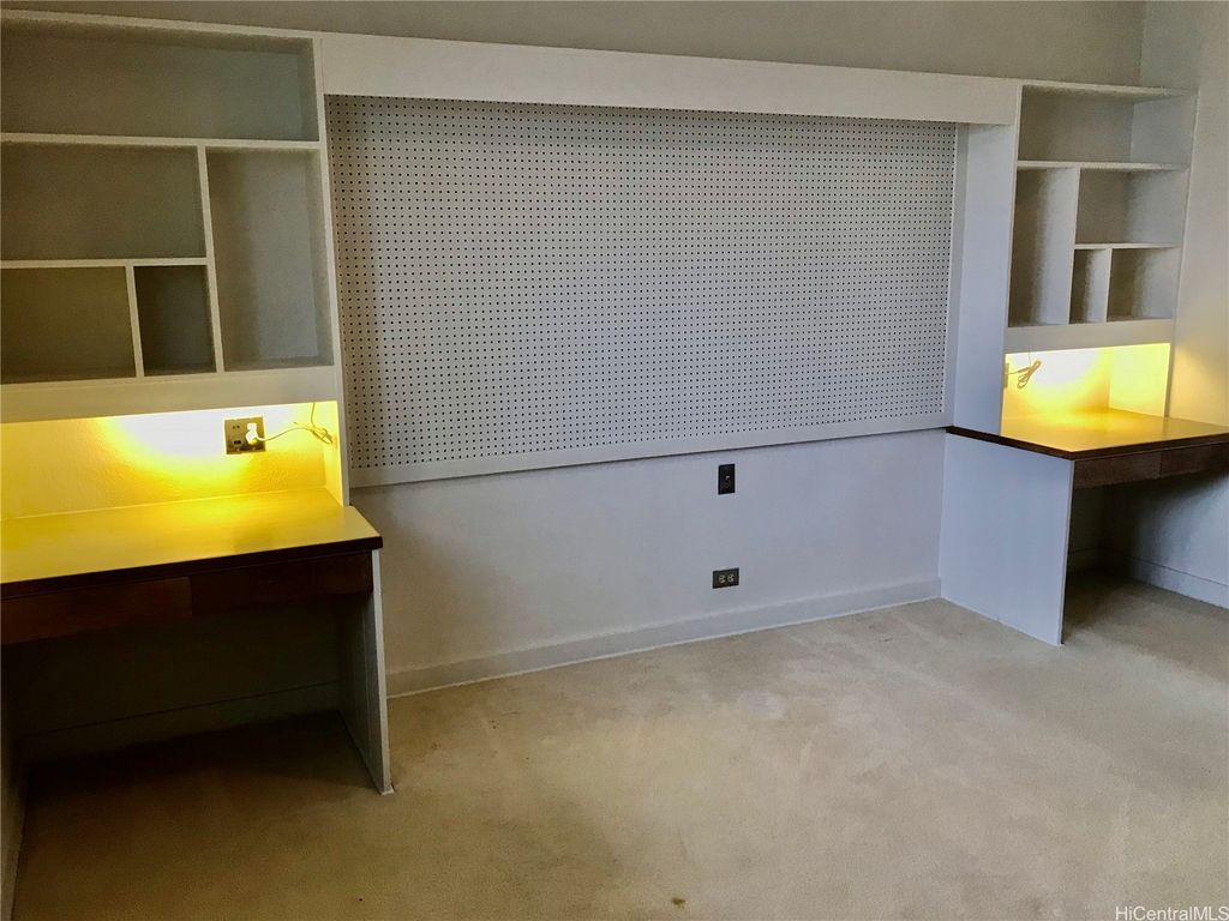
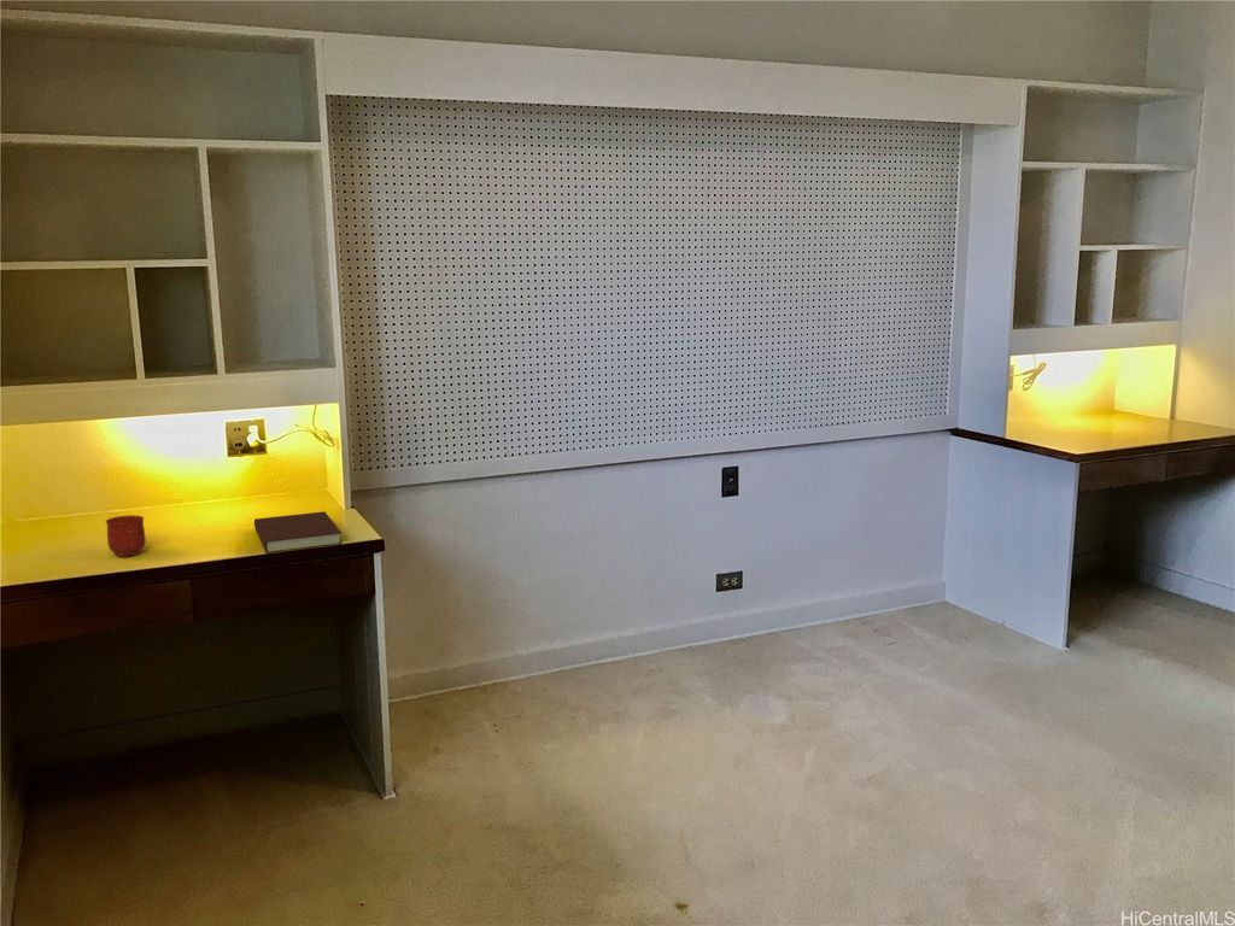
+ mug (127, 534)
+ notebook (297, 531)
